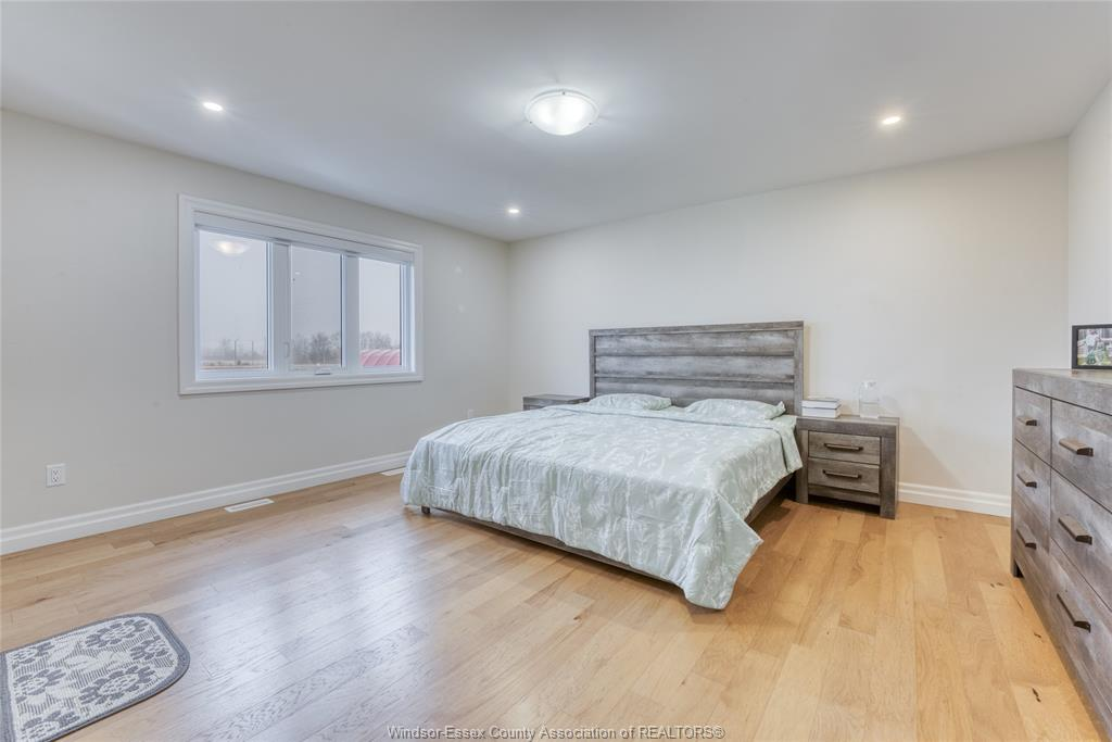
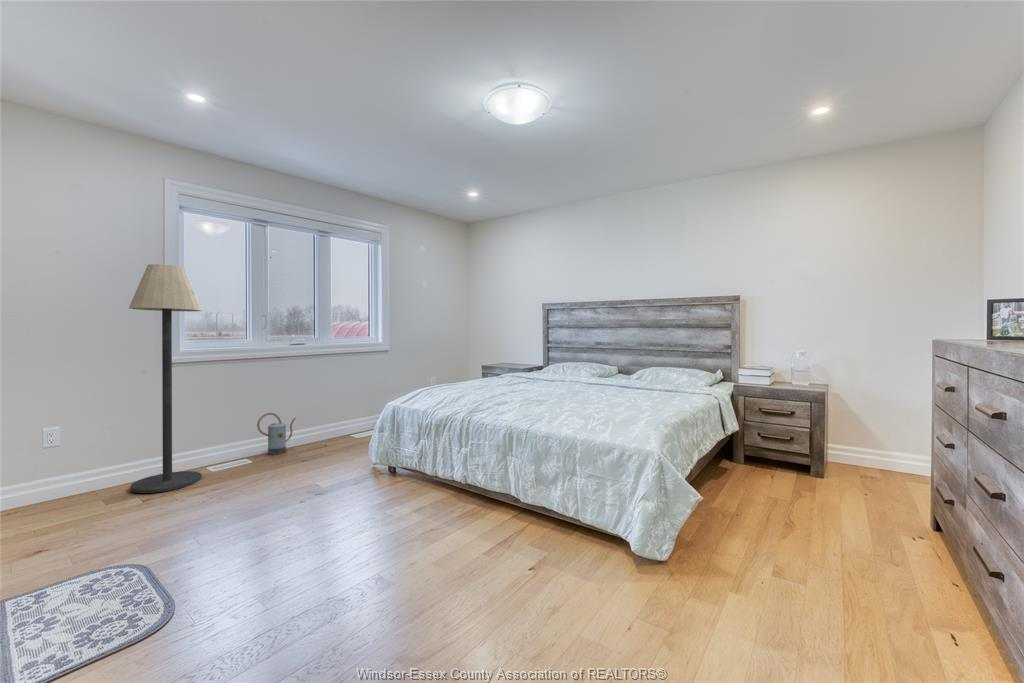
+ watering can (277, 432)
+ floor lamp (167, 375)
